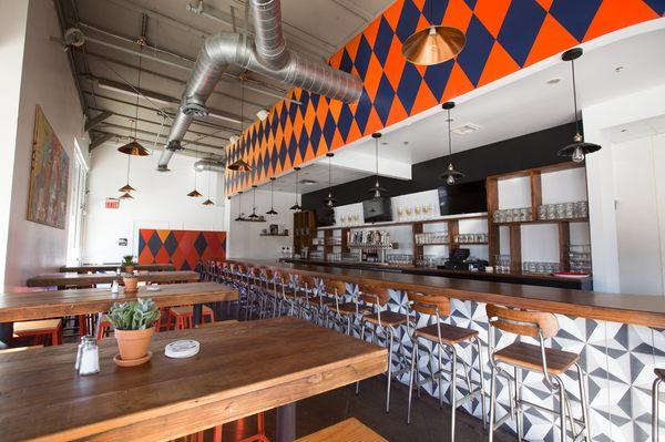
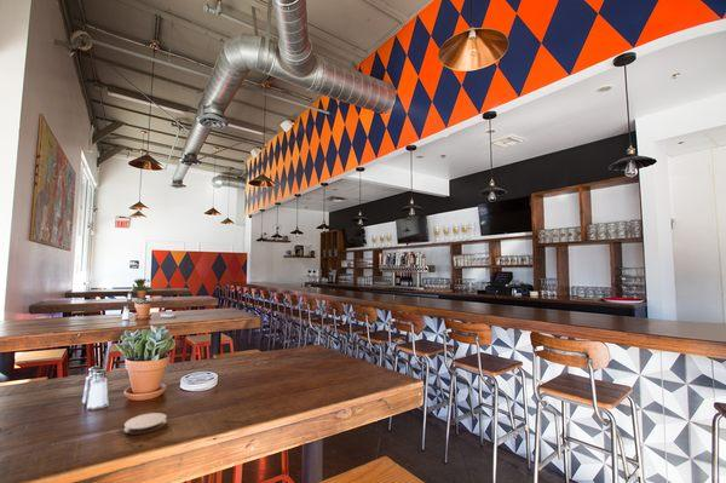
+ coaster (145, 422)
